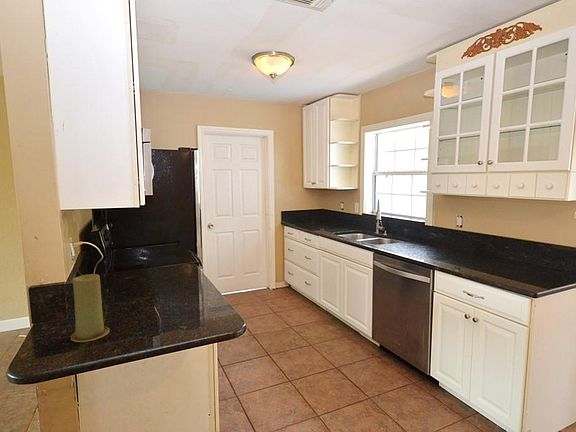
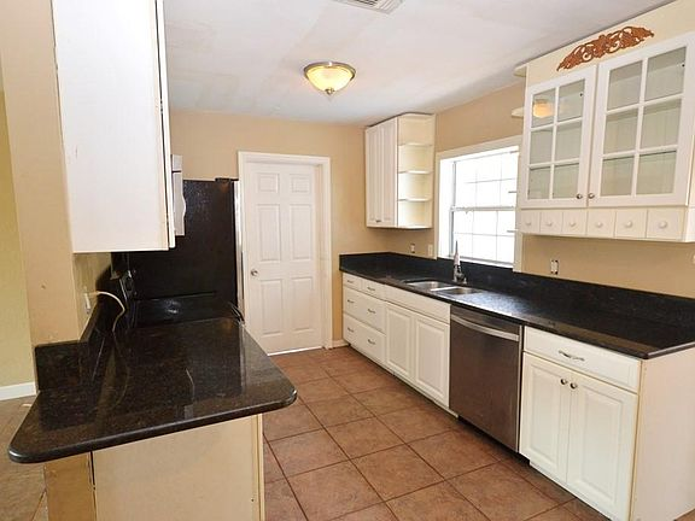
- candle (88, 305)
